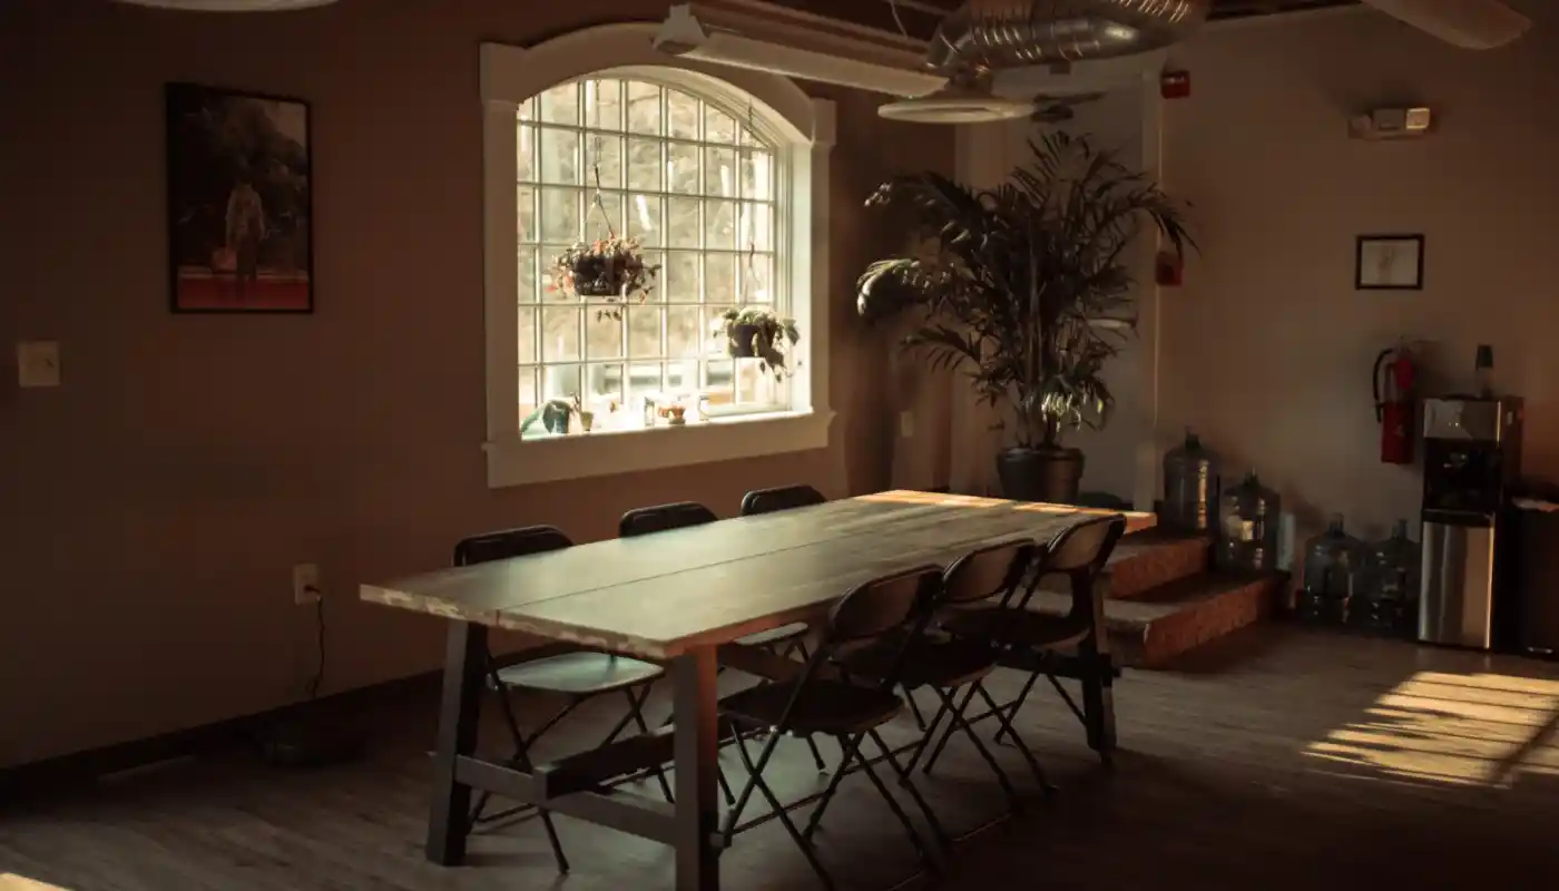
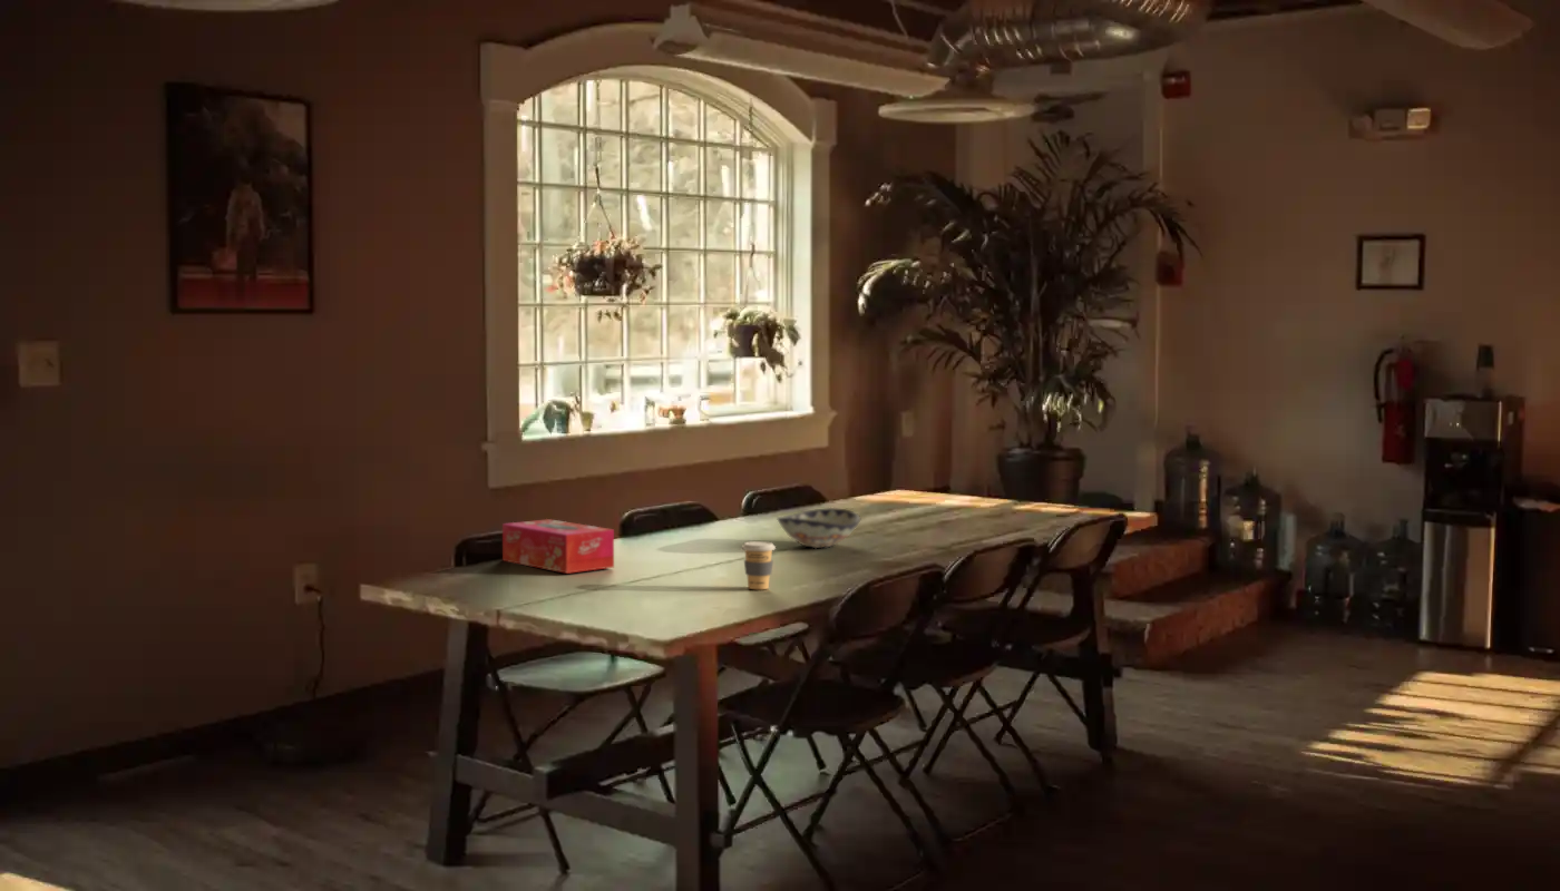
+ tissue box (557, 545)
+ coffee cup (758, 565)
+ decorative bowl (818, 529)
